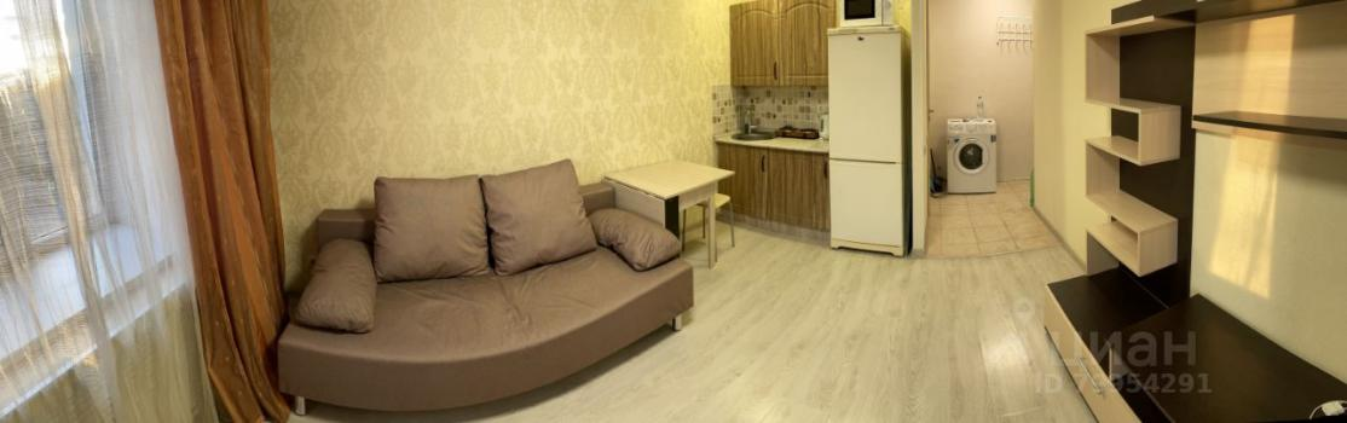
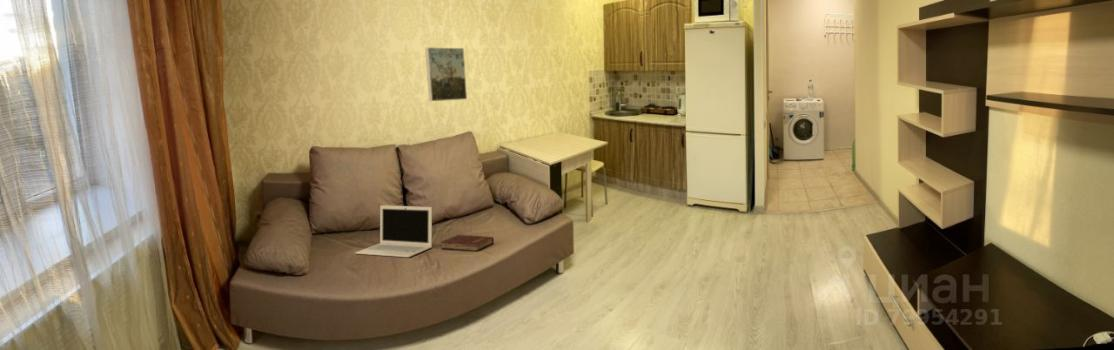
+ hardback book (467, 242)
+ laptop (393, 230)
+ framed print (446, 74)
